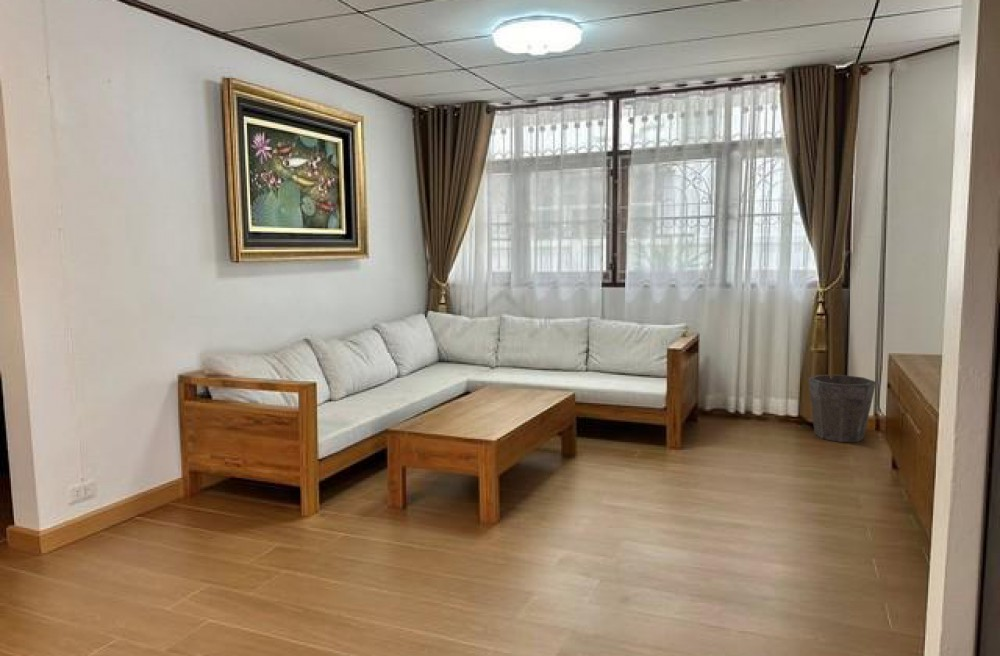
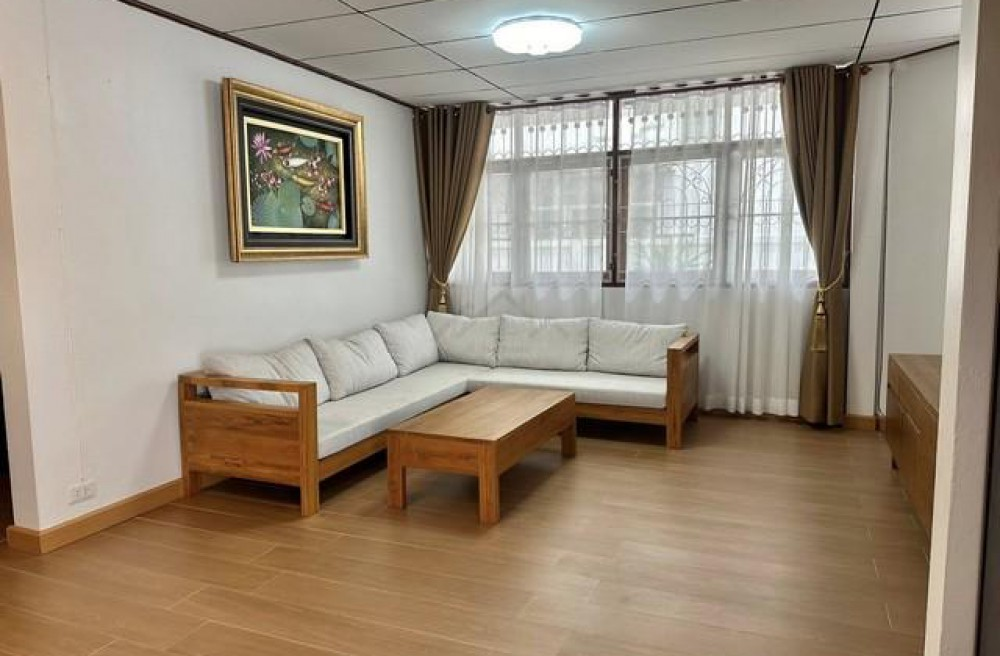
- waste bin (840, 408)
